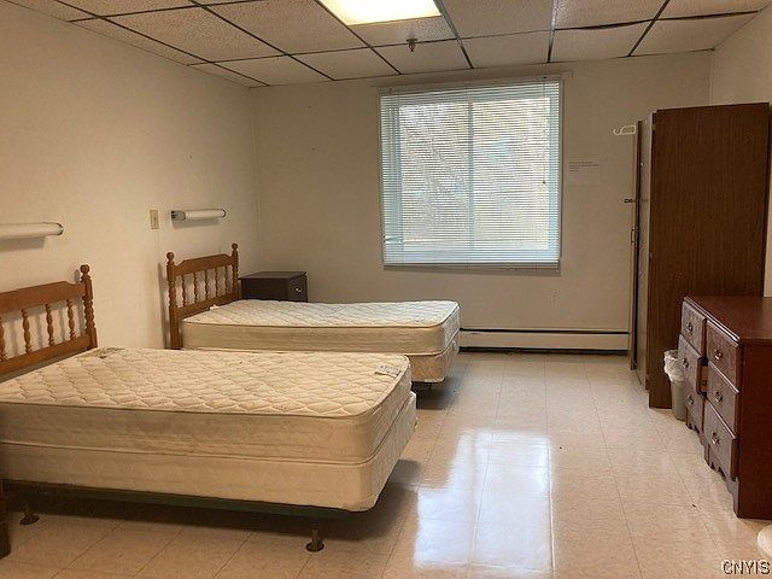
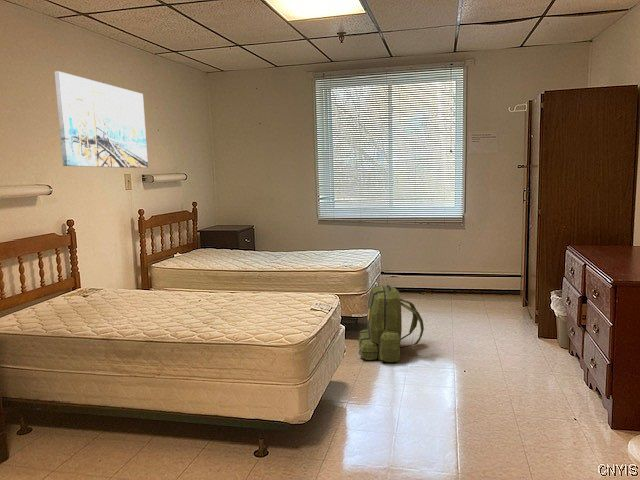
+ wall art (107, 125)
+ backpack (389, 318)
